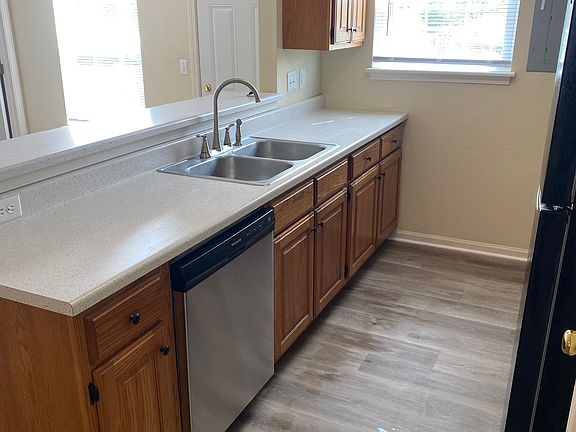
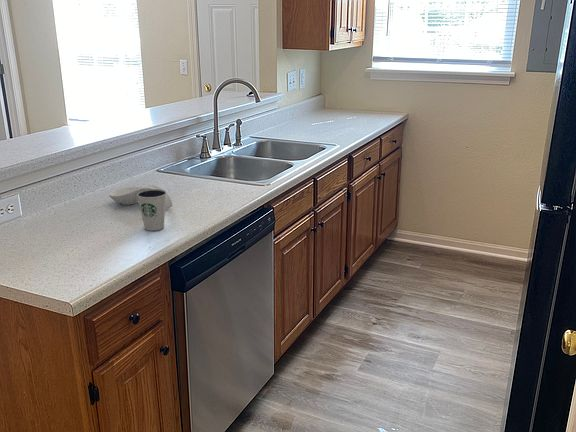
+ spoon rest (139, 191)
+ dixie cup (153, 210)
